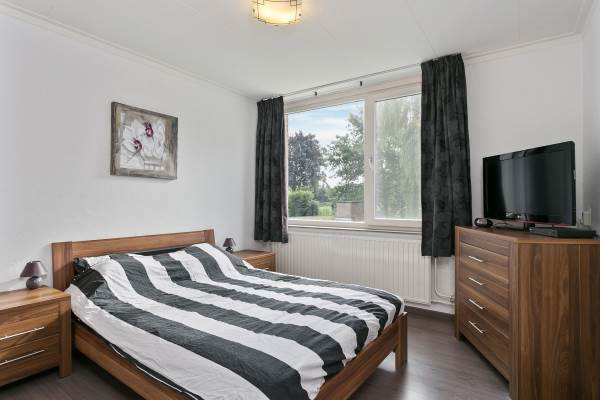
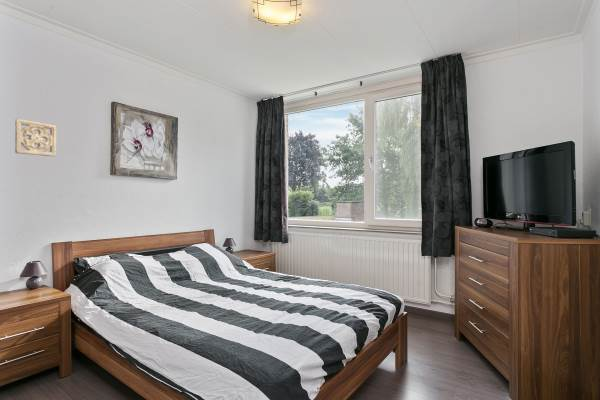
+ wall ornament (36, 139)
